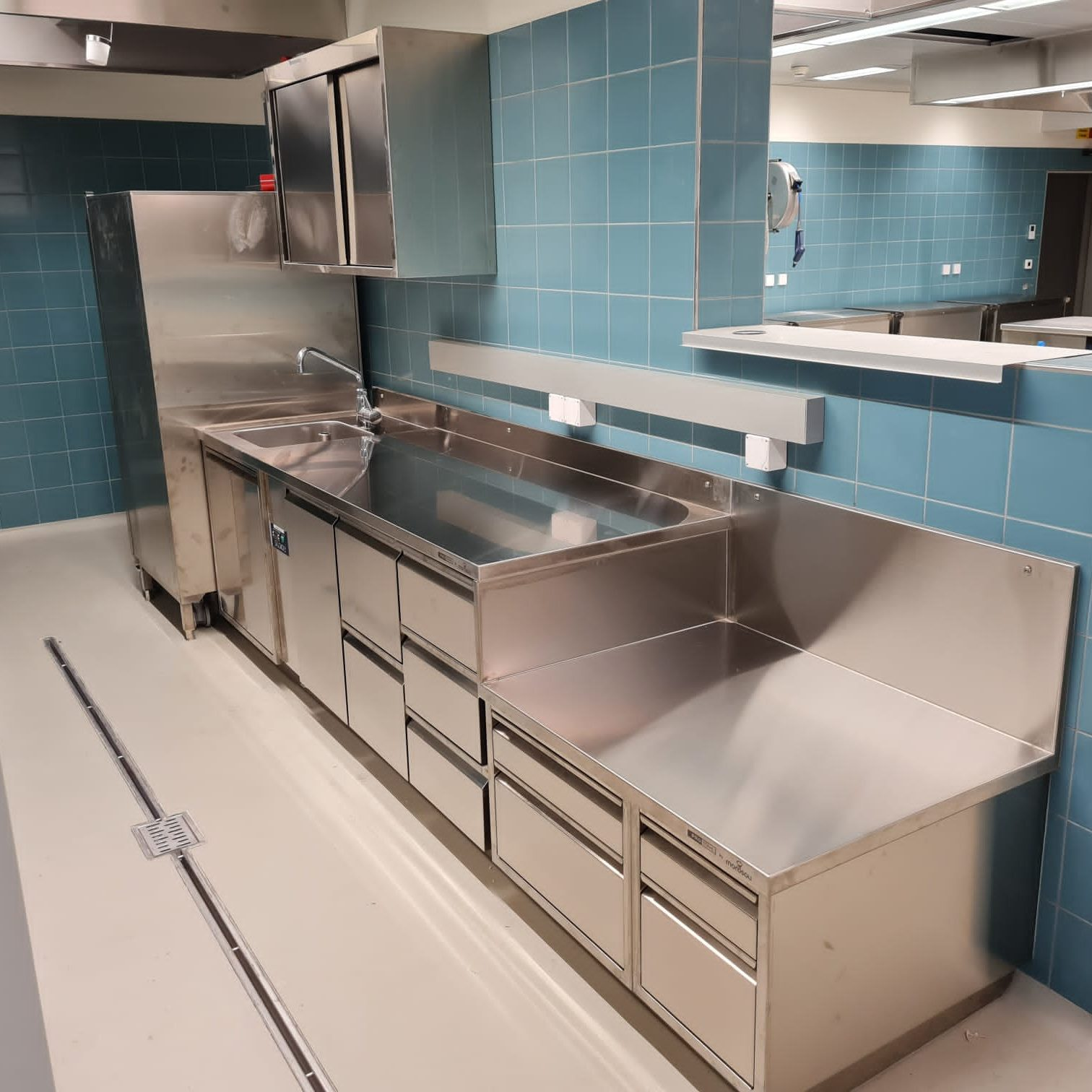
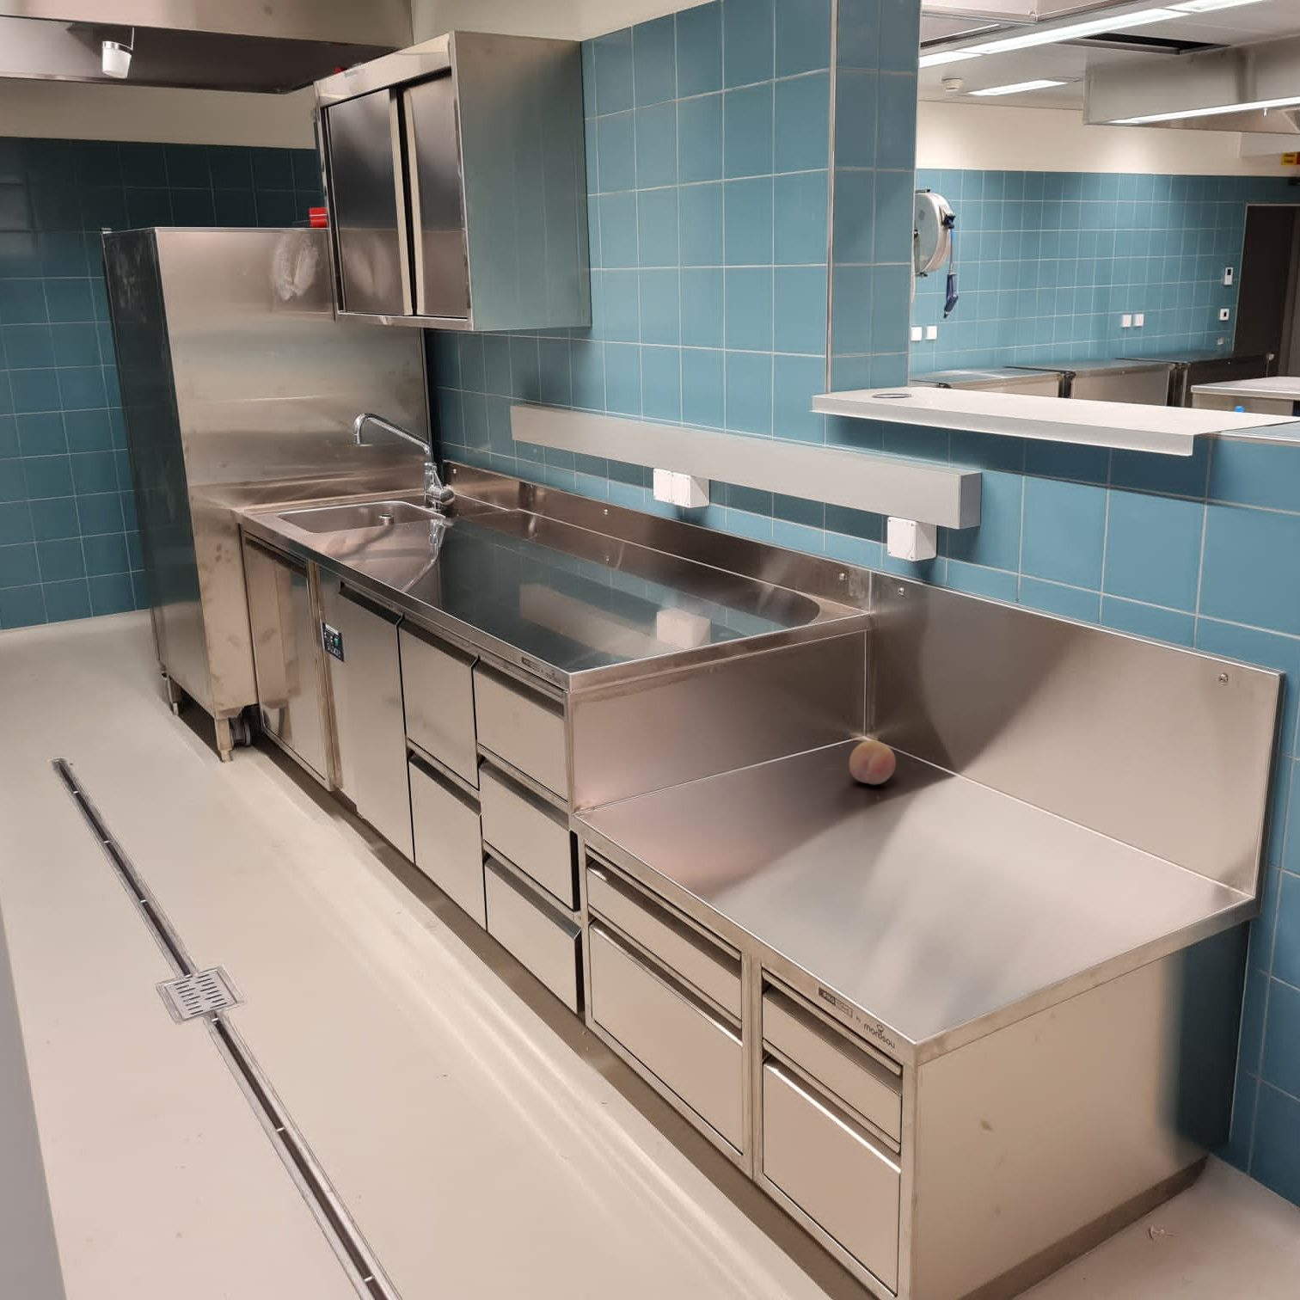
+ fruit (871, 762)
